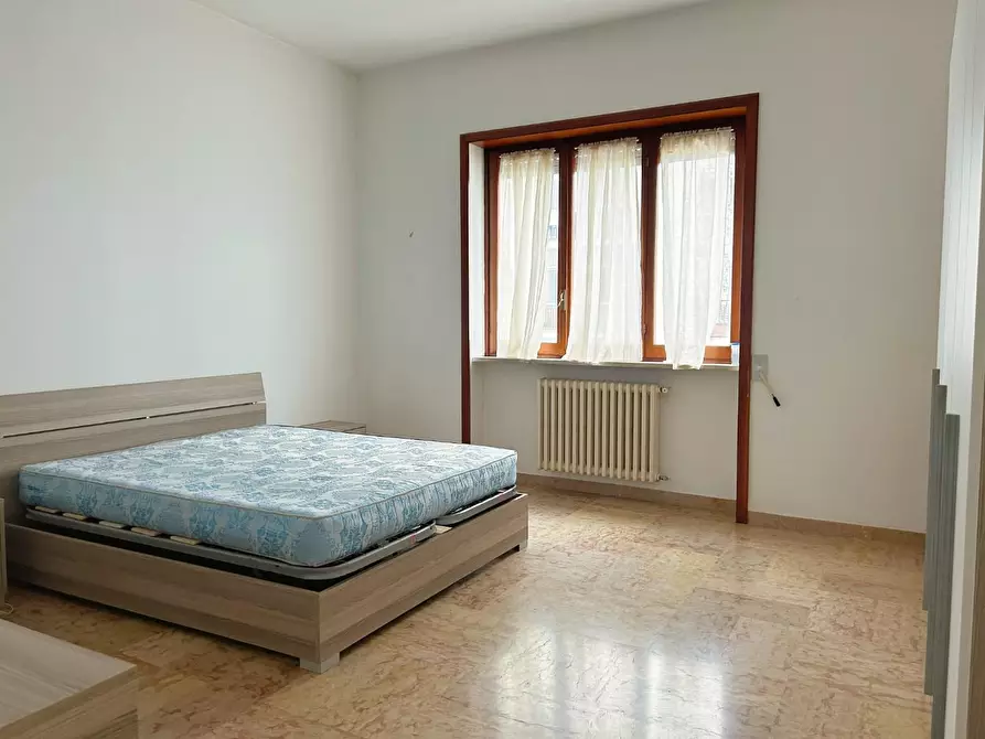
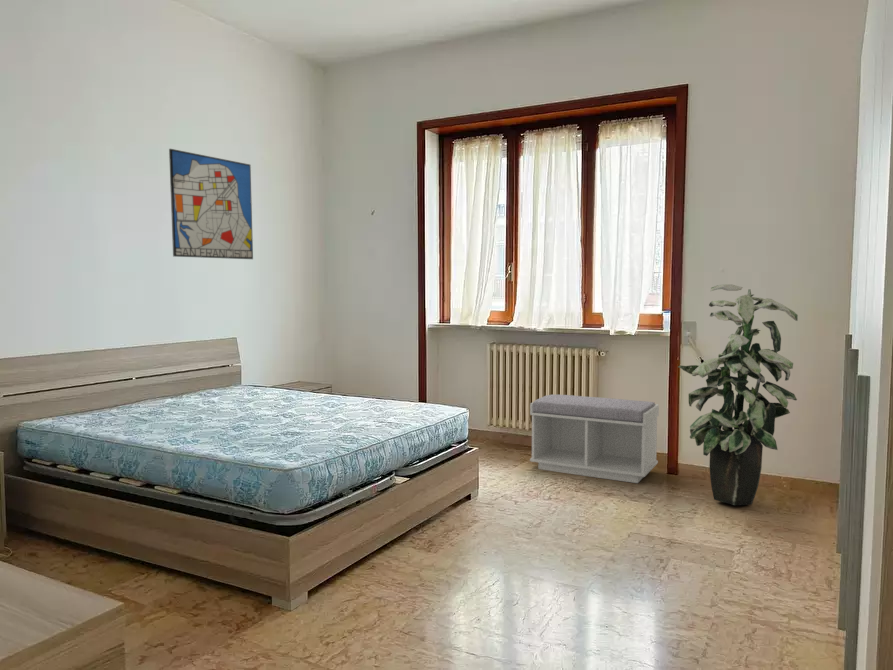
+ wall art (214, 207)
+ bench (593, 435)
+ indoor plant (736, 394)
